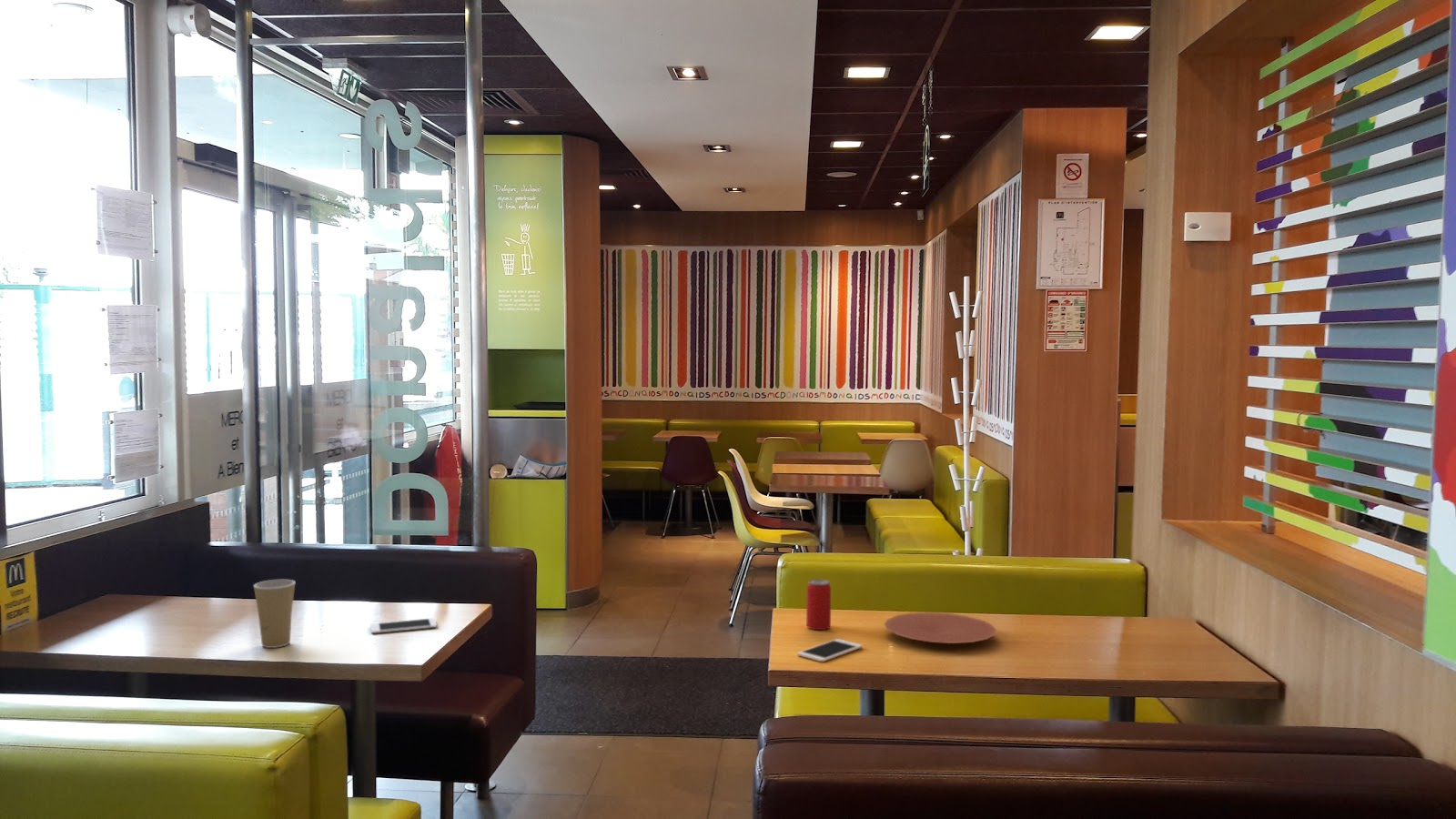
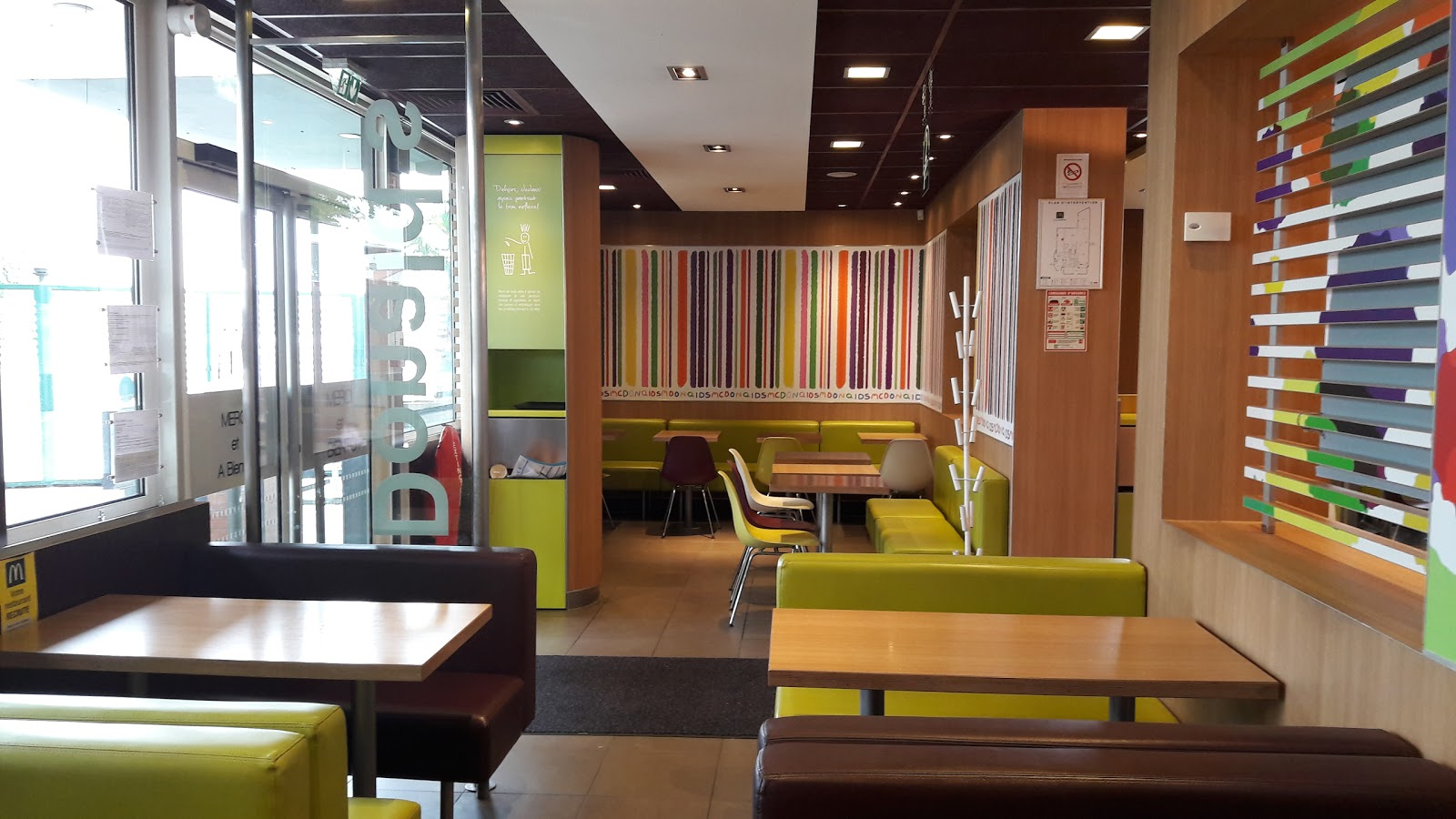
- plate (939, 631)
- cell phone (403, 625)
- paper cup (275, 613)
- cell phone (830, 650)
- beverage can (818, 604)
